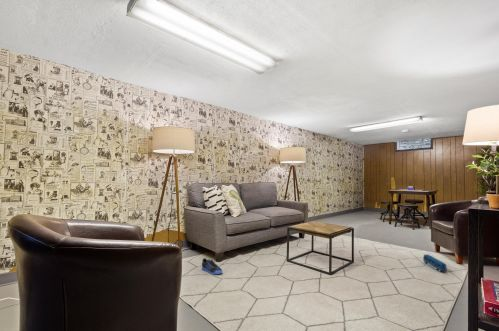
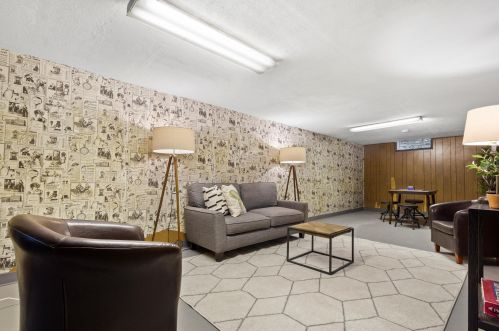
- sneaker (211, 265)
- toy train (434, 262)
